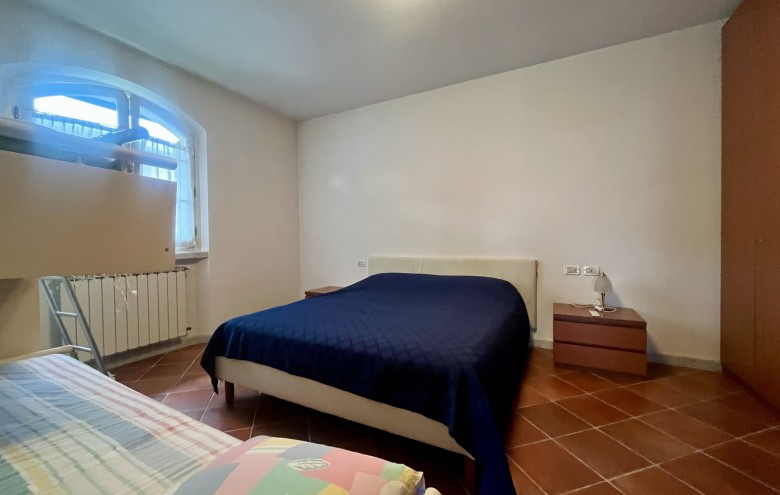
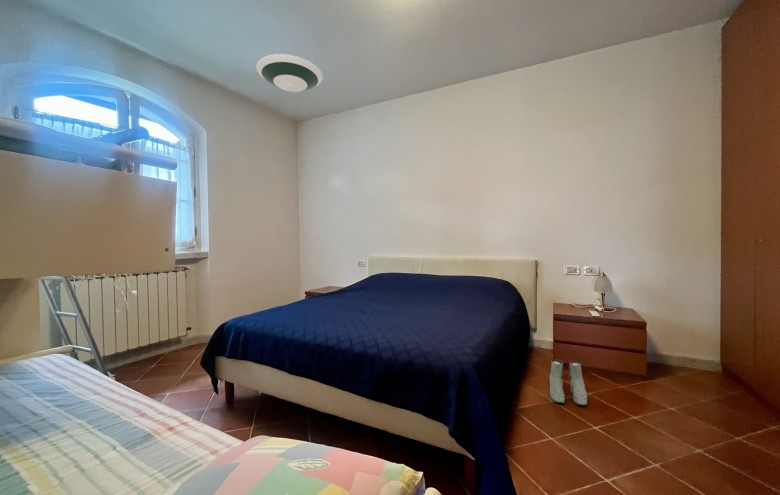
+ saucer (290, 80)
+ boots (570, 380)
